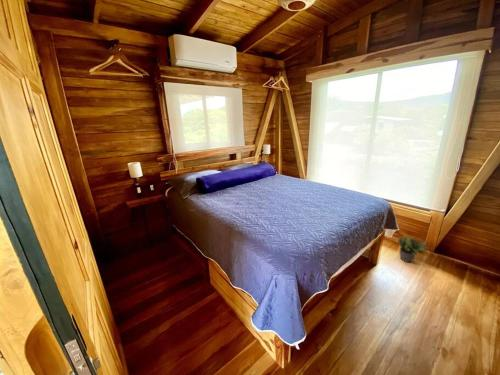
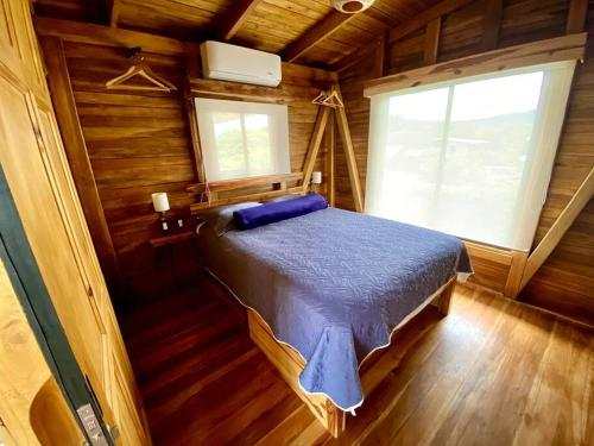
- potted plant (412, 249)
